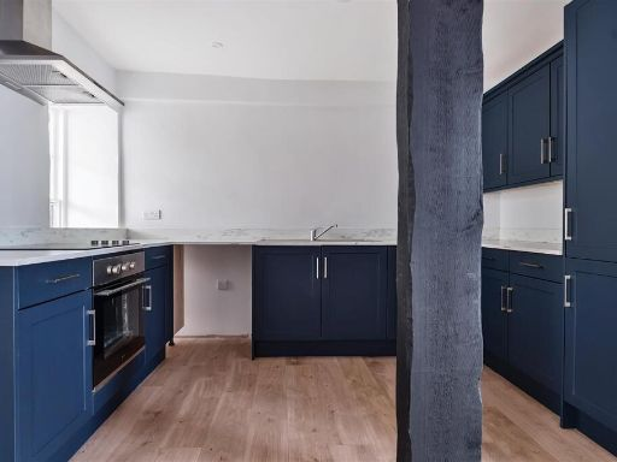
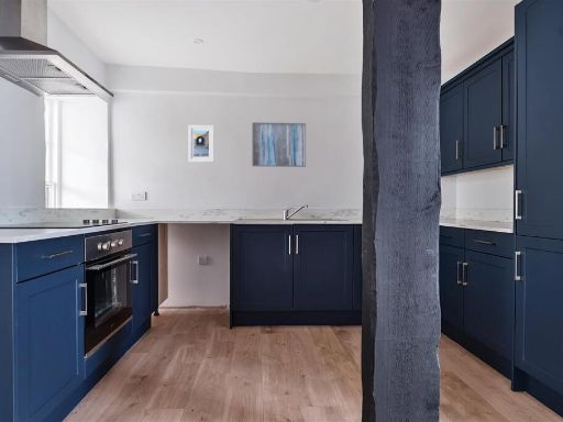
+ wall art (278, 144)
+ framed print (201, 143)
